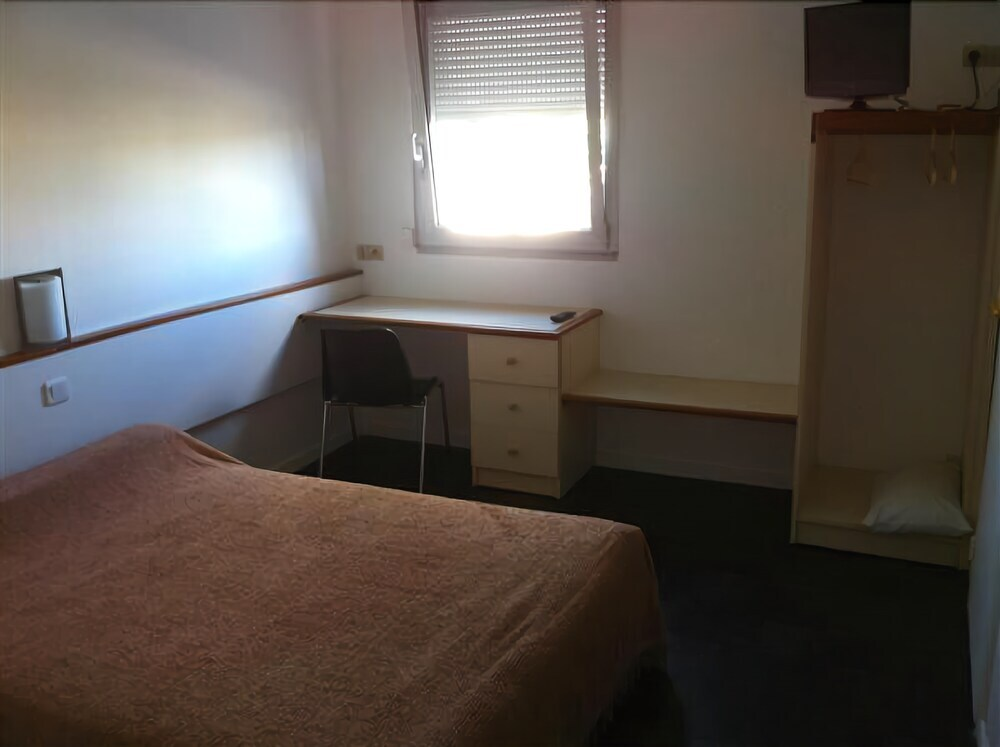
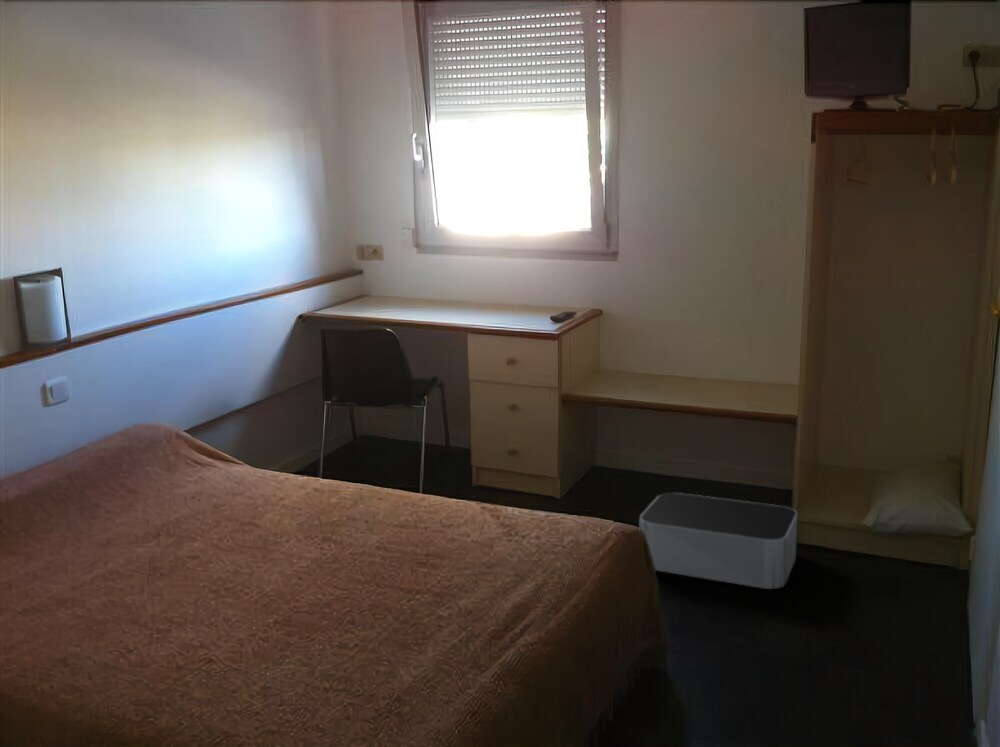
+ storage bin (717, 537)
